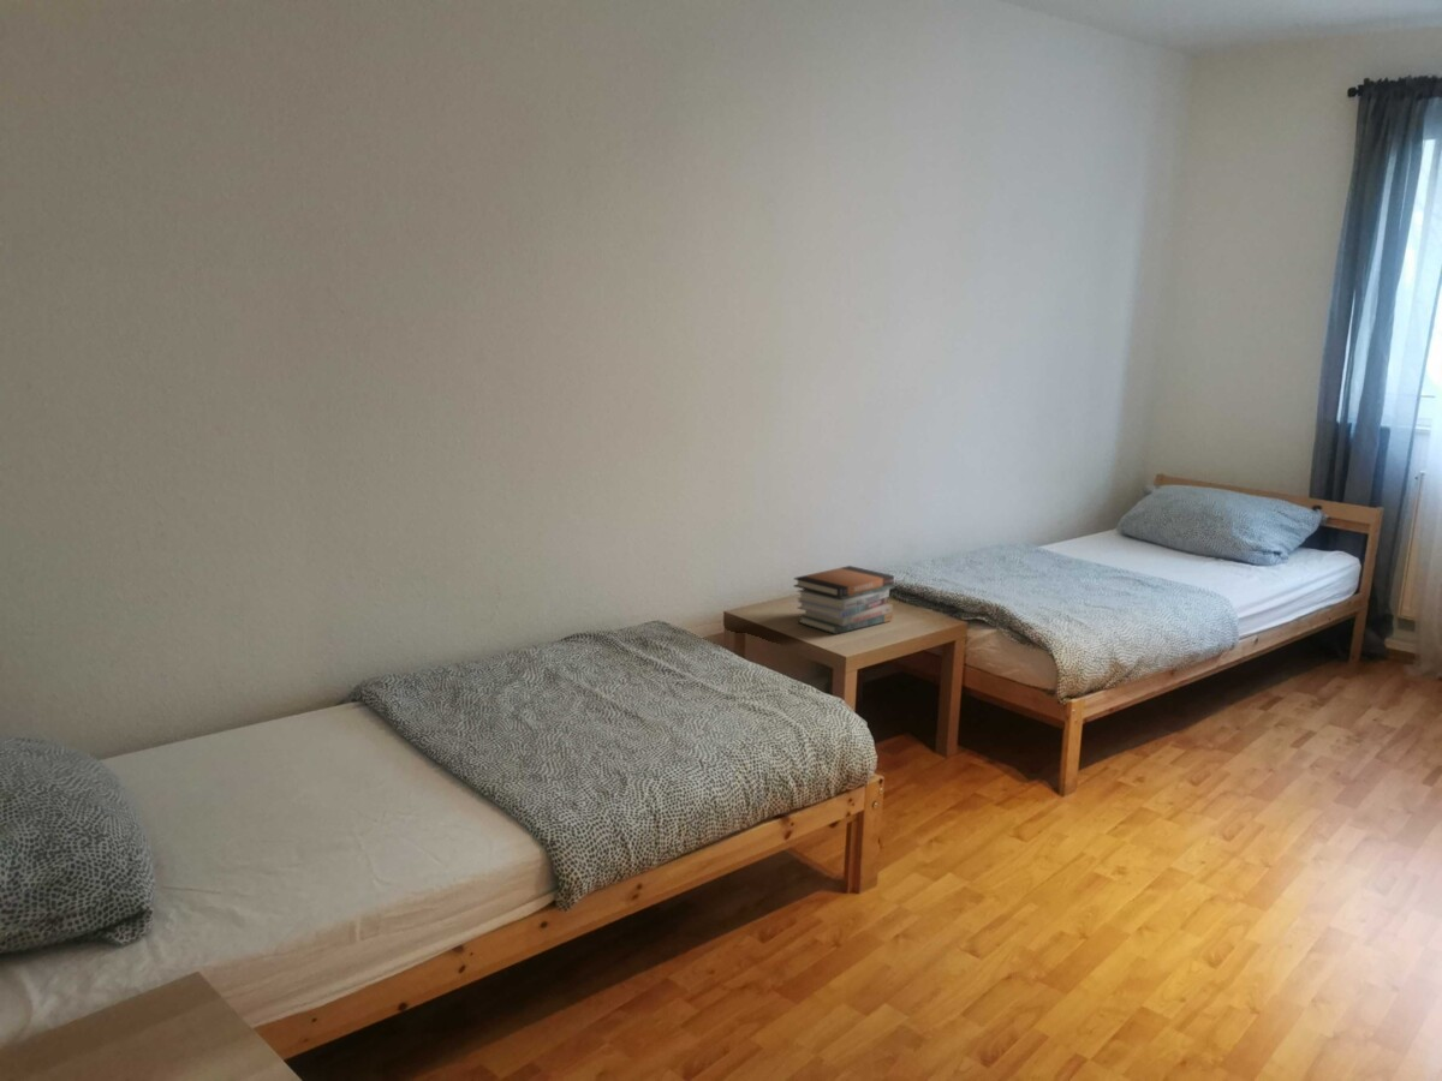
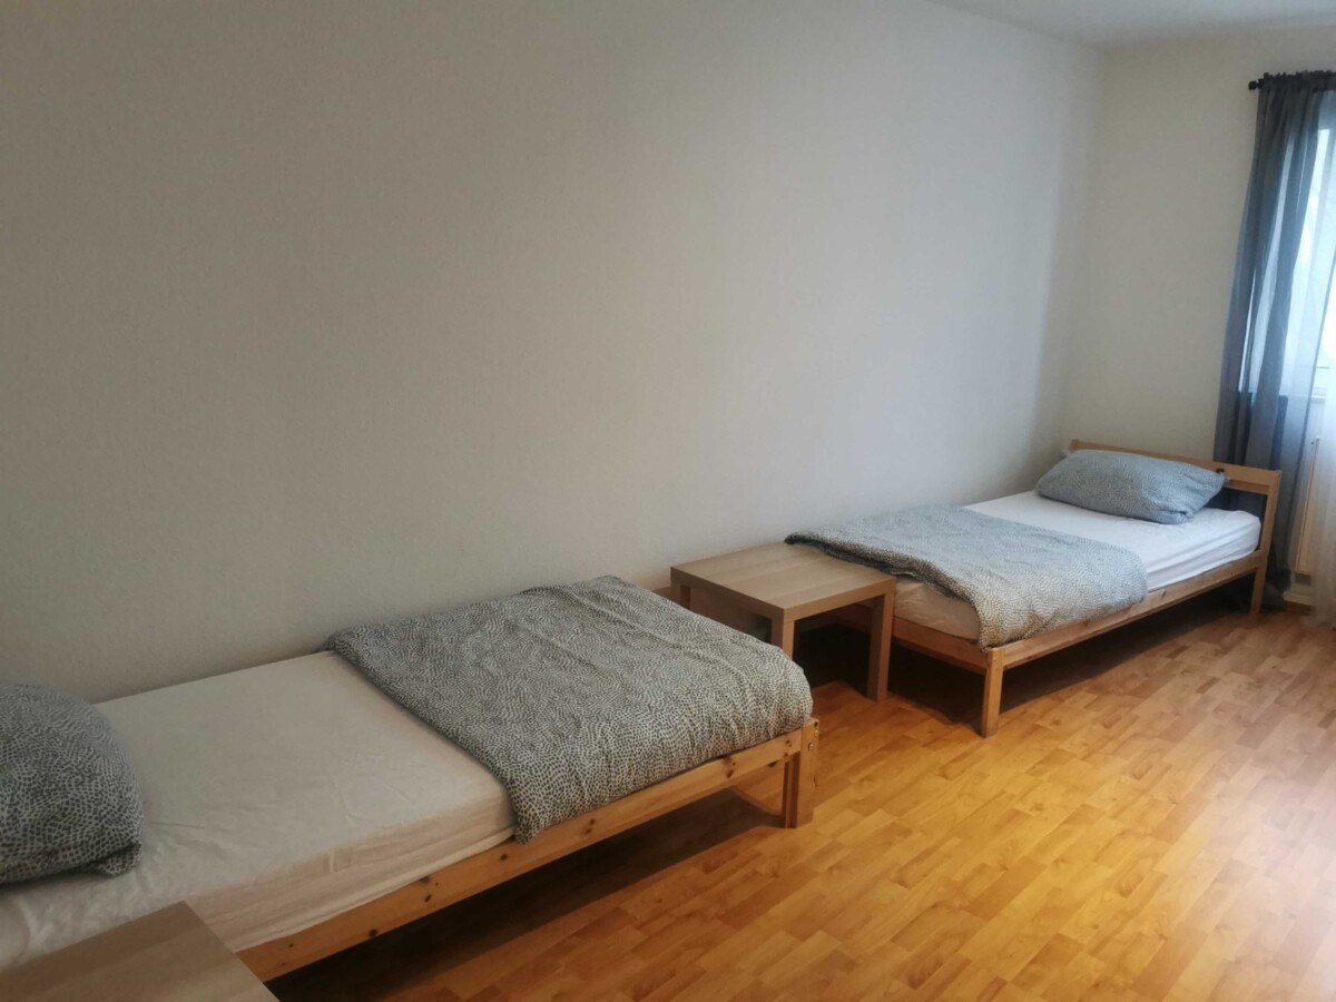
- book stack (844, 599)
